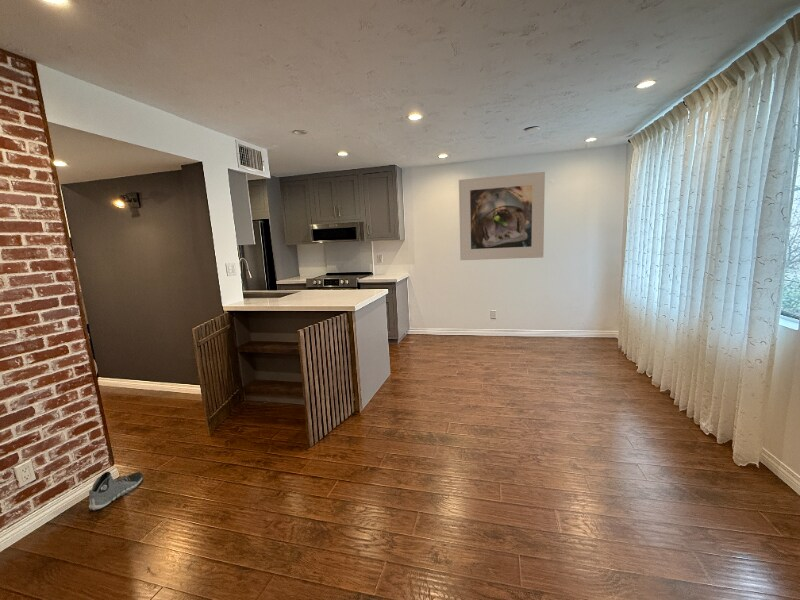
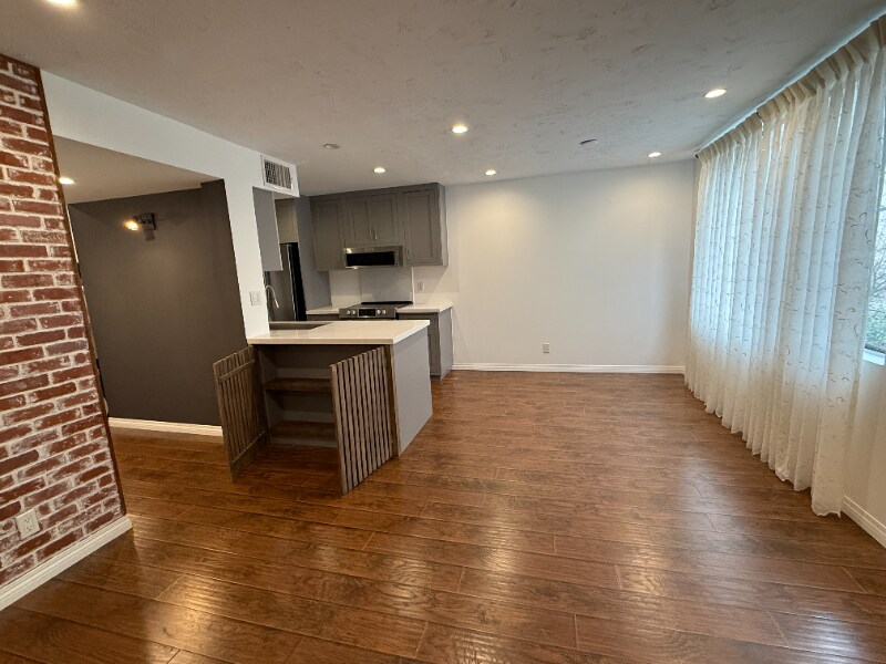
- sneaker (116, 481)
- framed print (500, 218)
